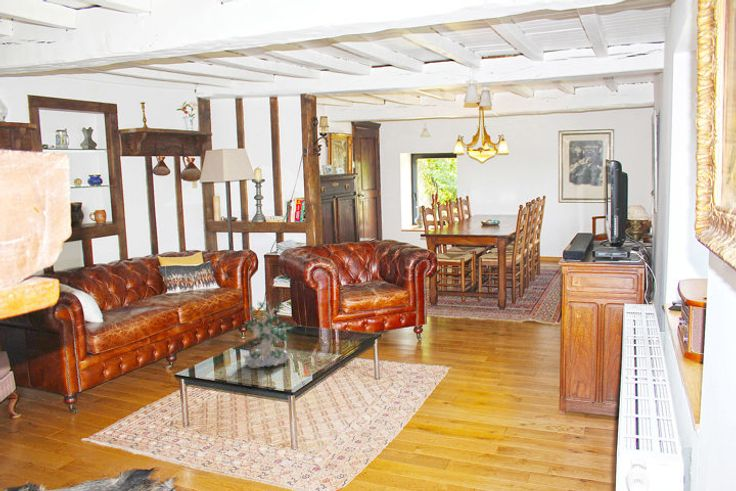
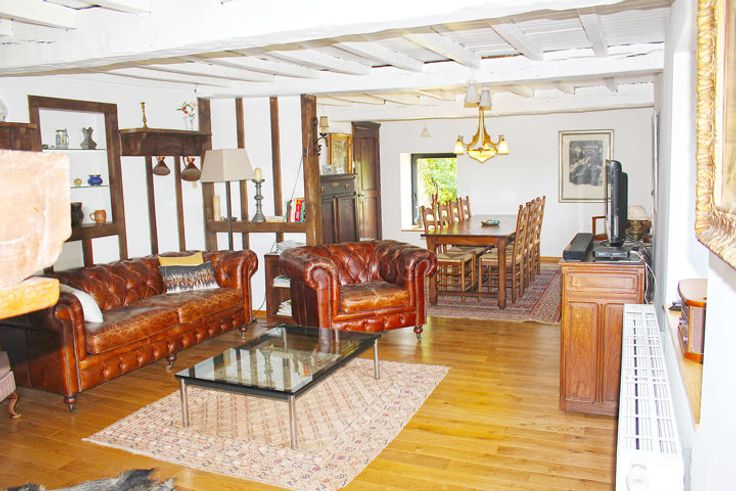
- plant (265, 331)
